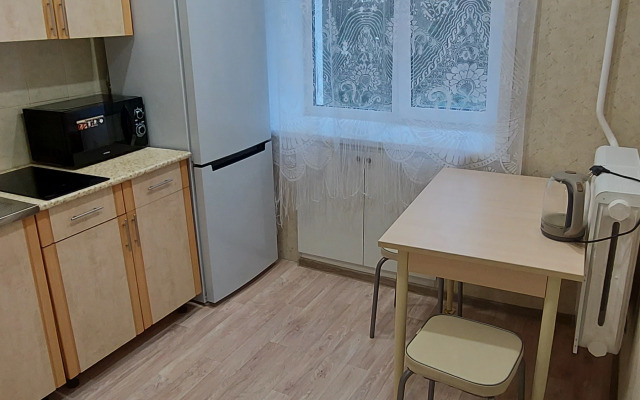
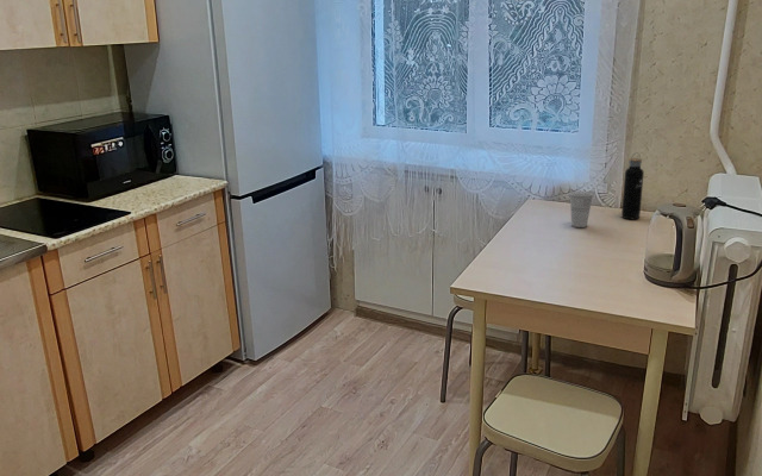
+ cup (580, 208)
+ water bottle (632, 184)
